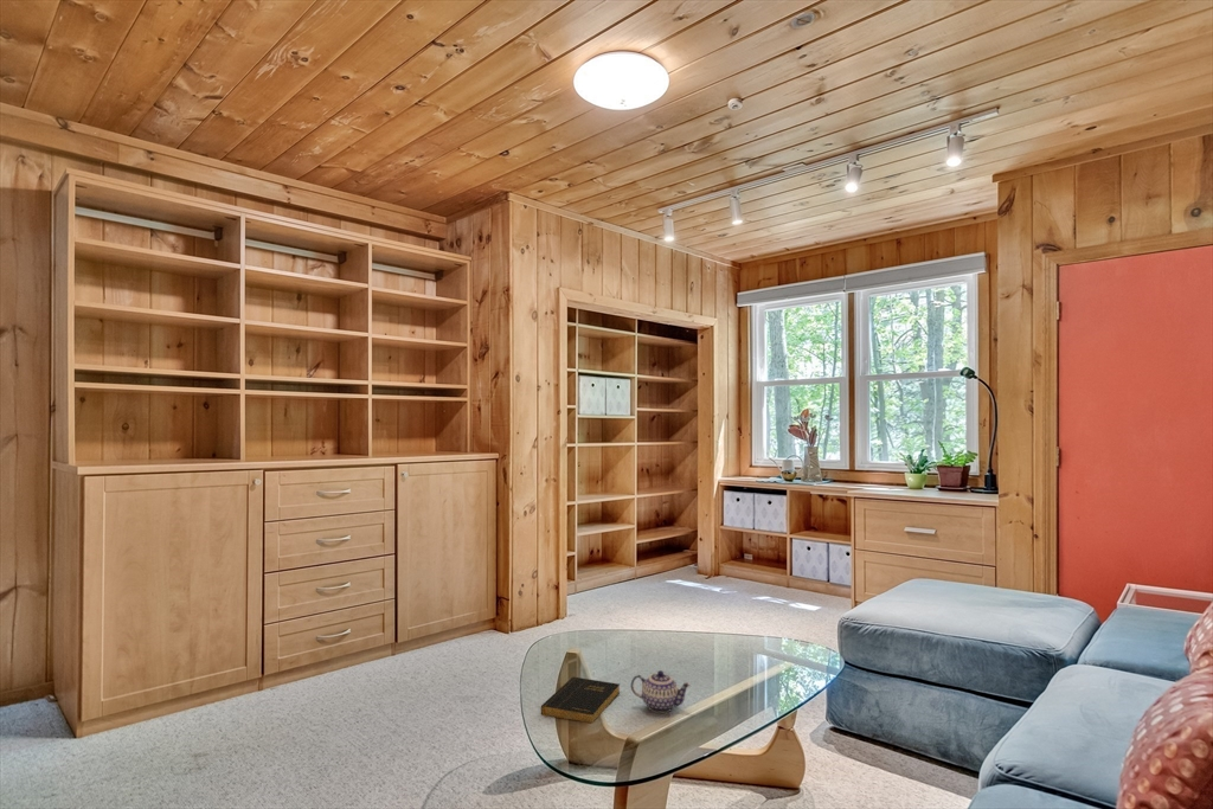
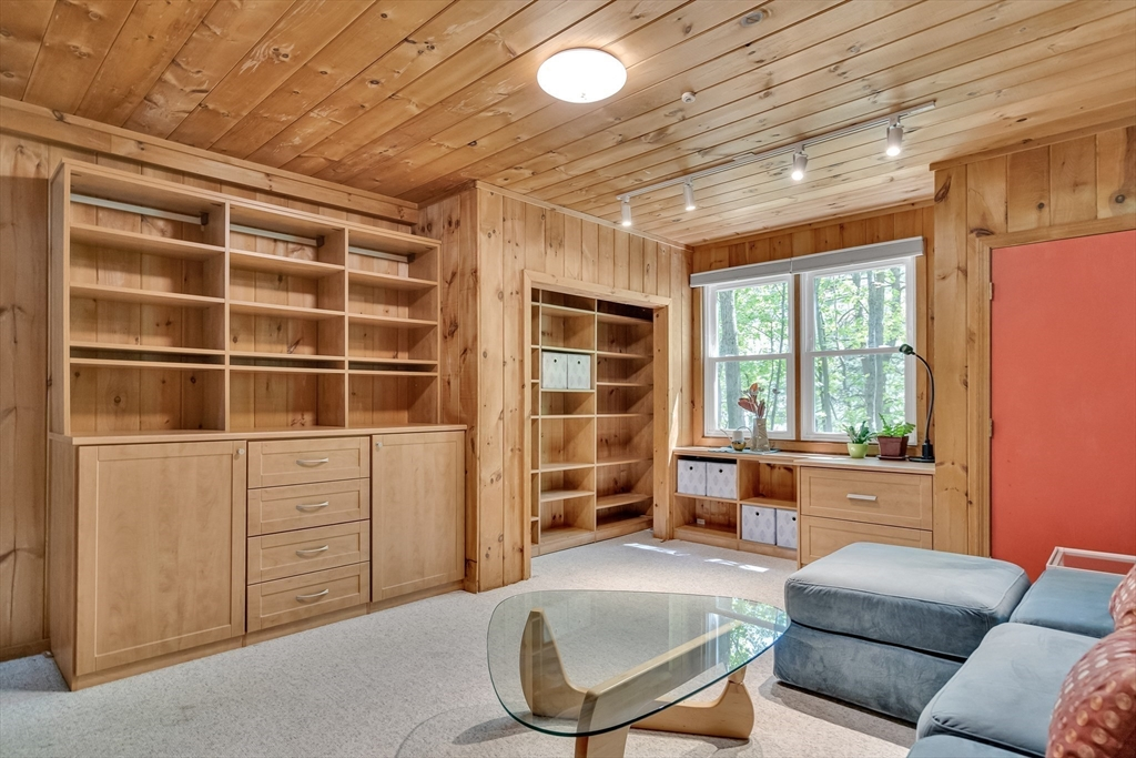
- teapot (660, 688)
- book (580, 699)
